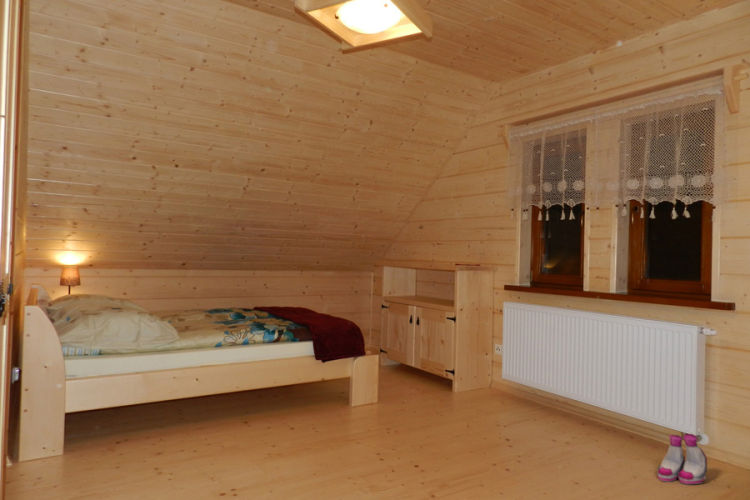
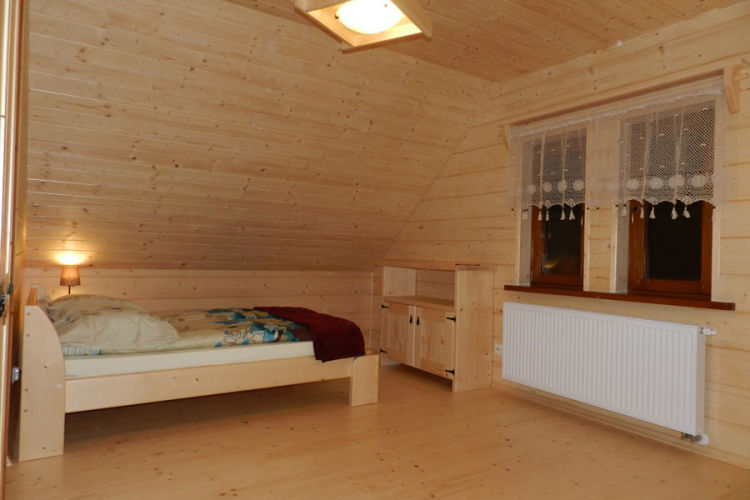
- boots (681, 455)
